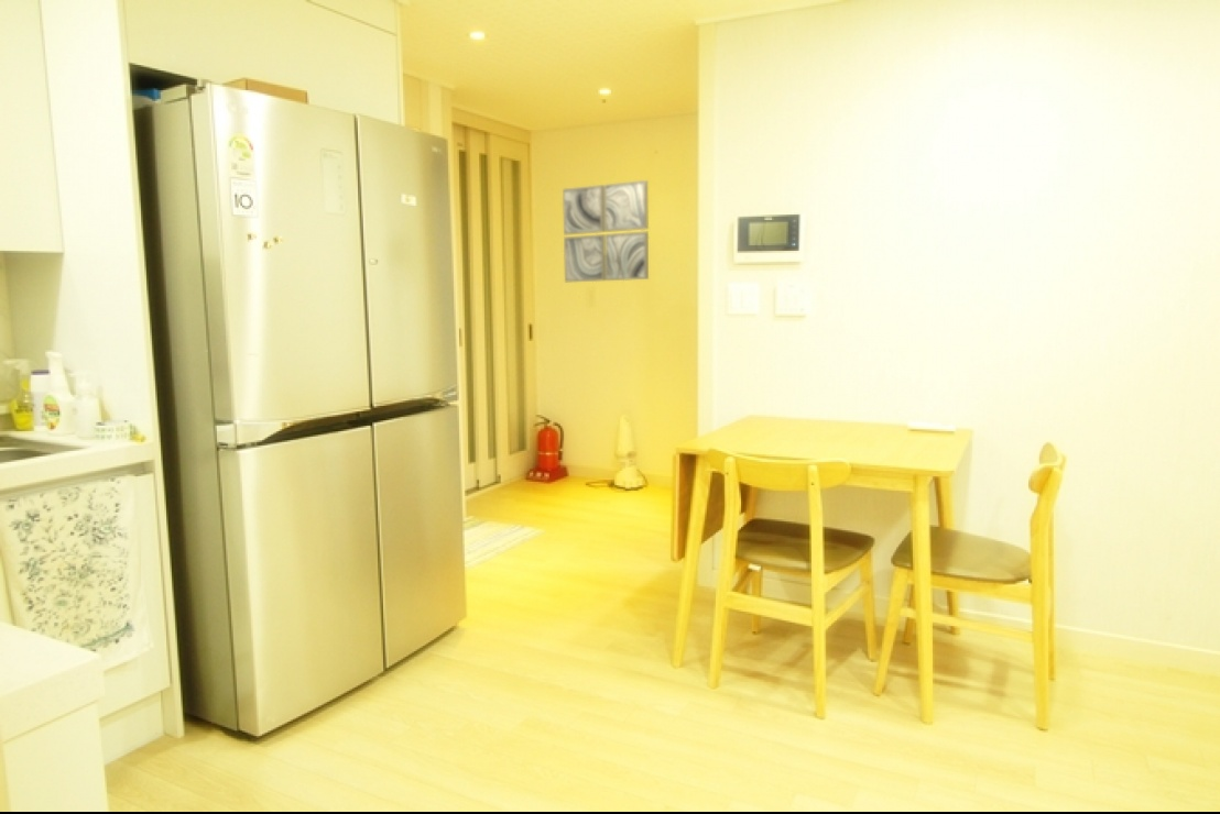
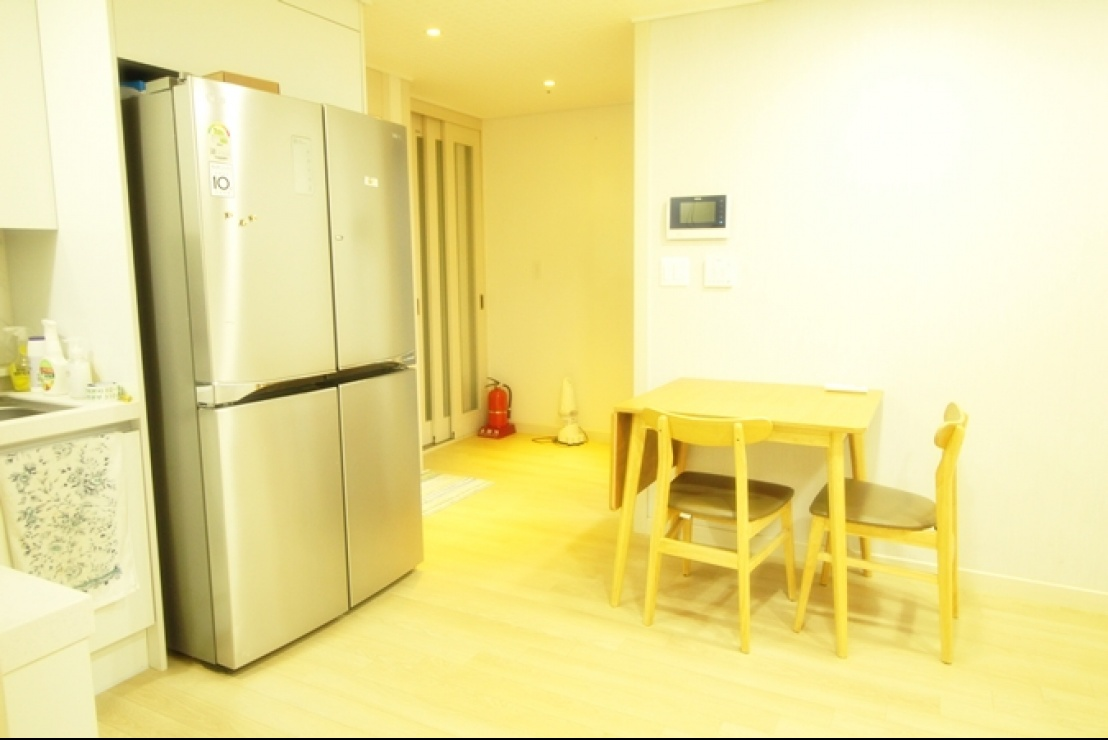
- wall art (604, 234)
